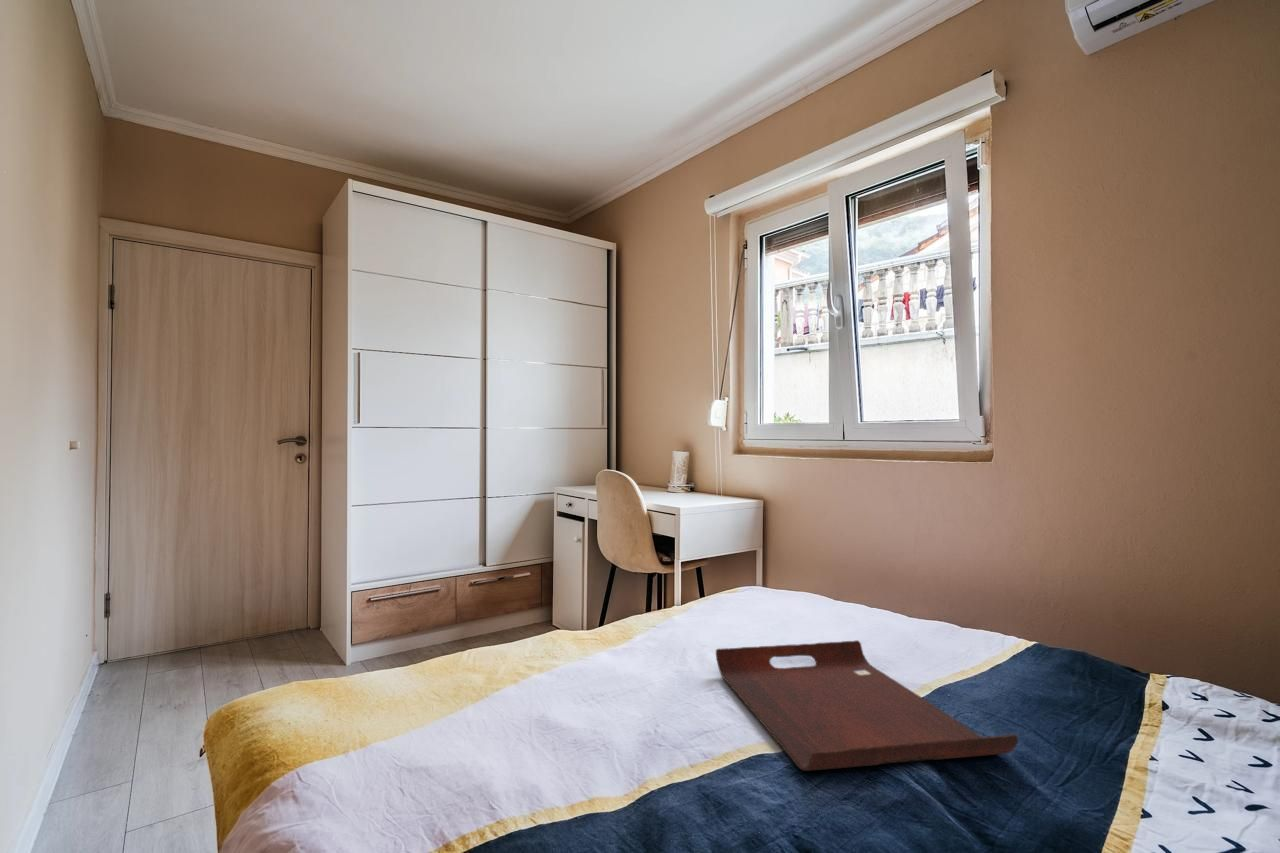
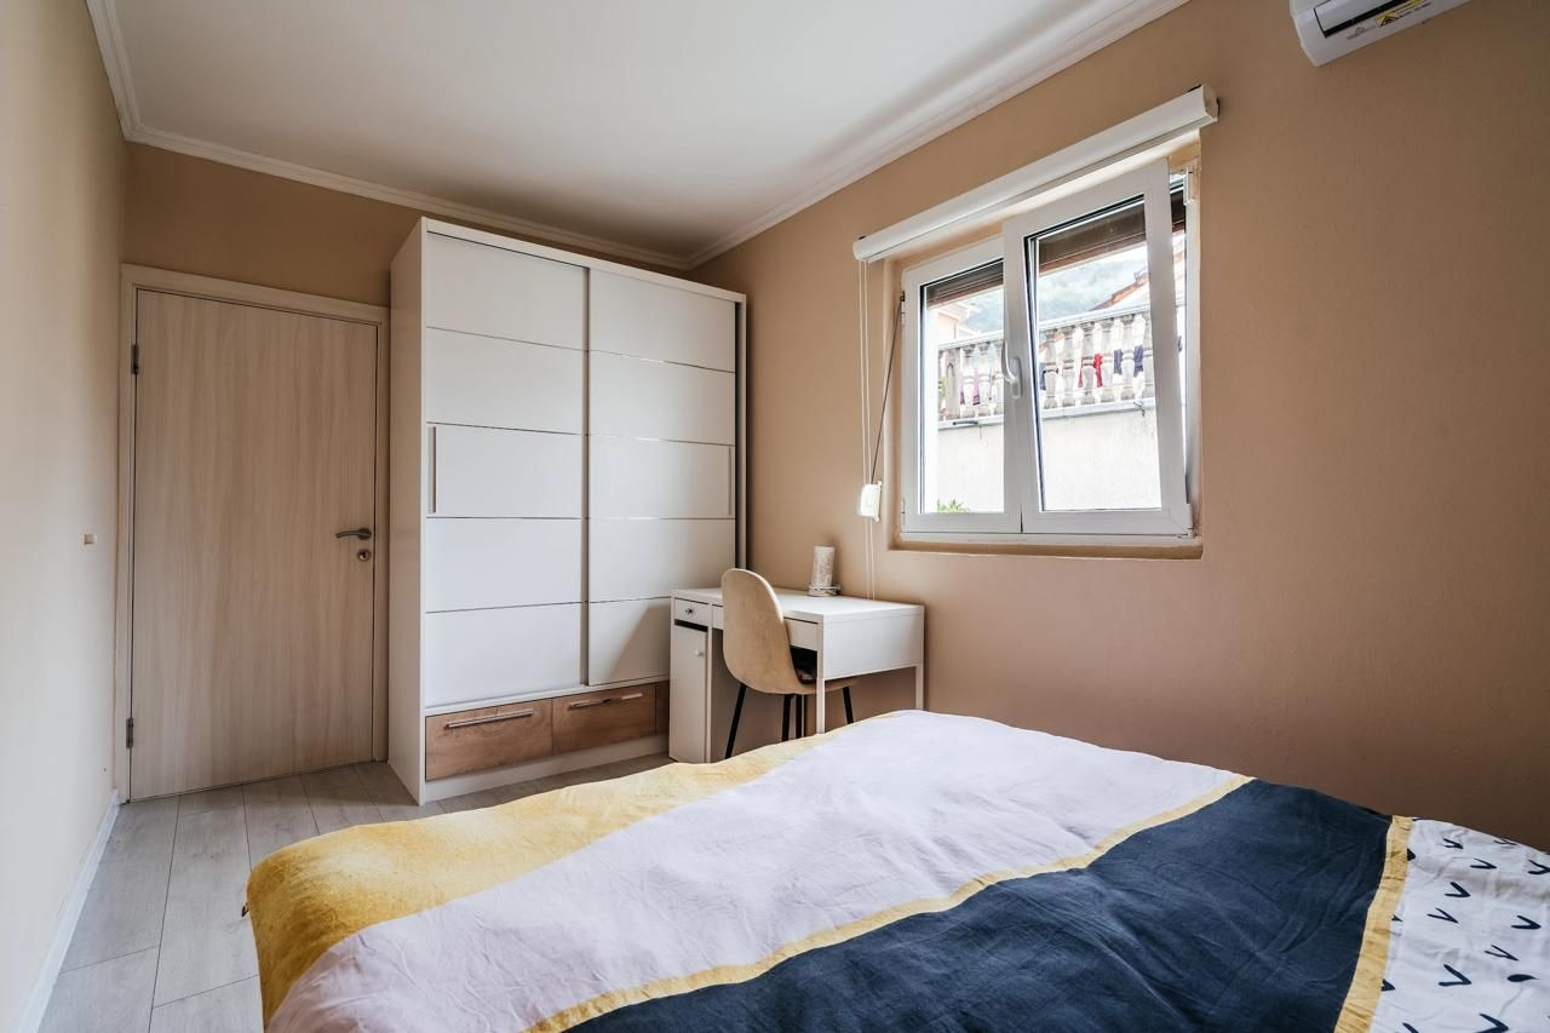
- serving tray (841, 697)
